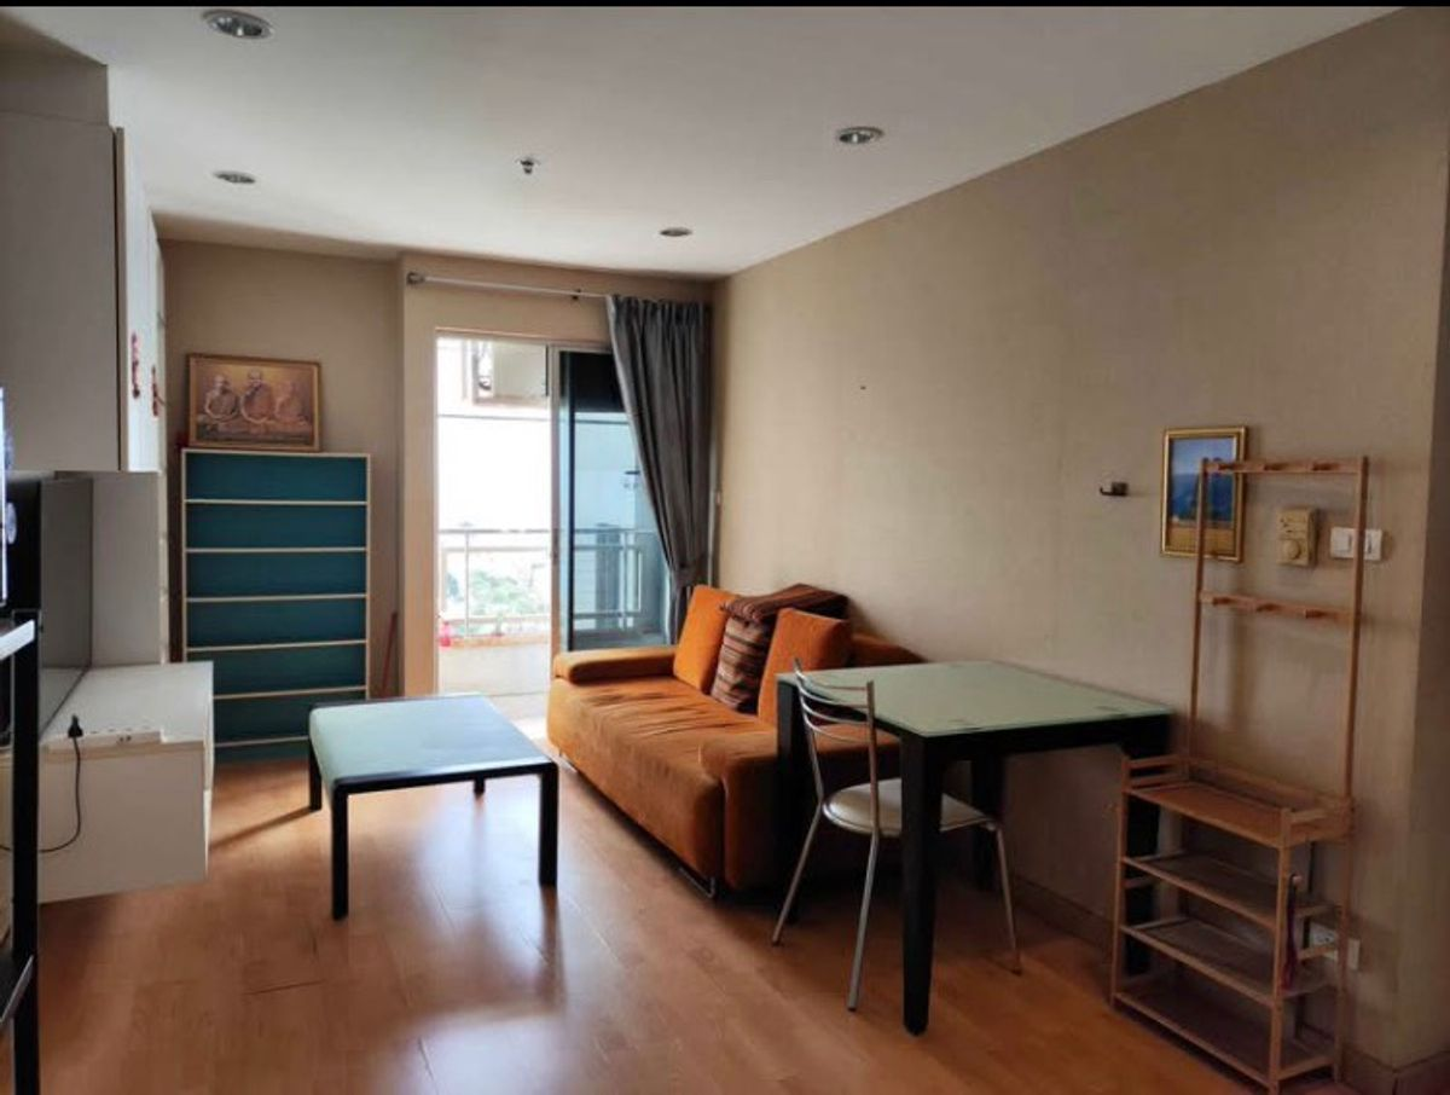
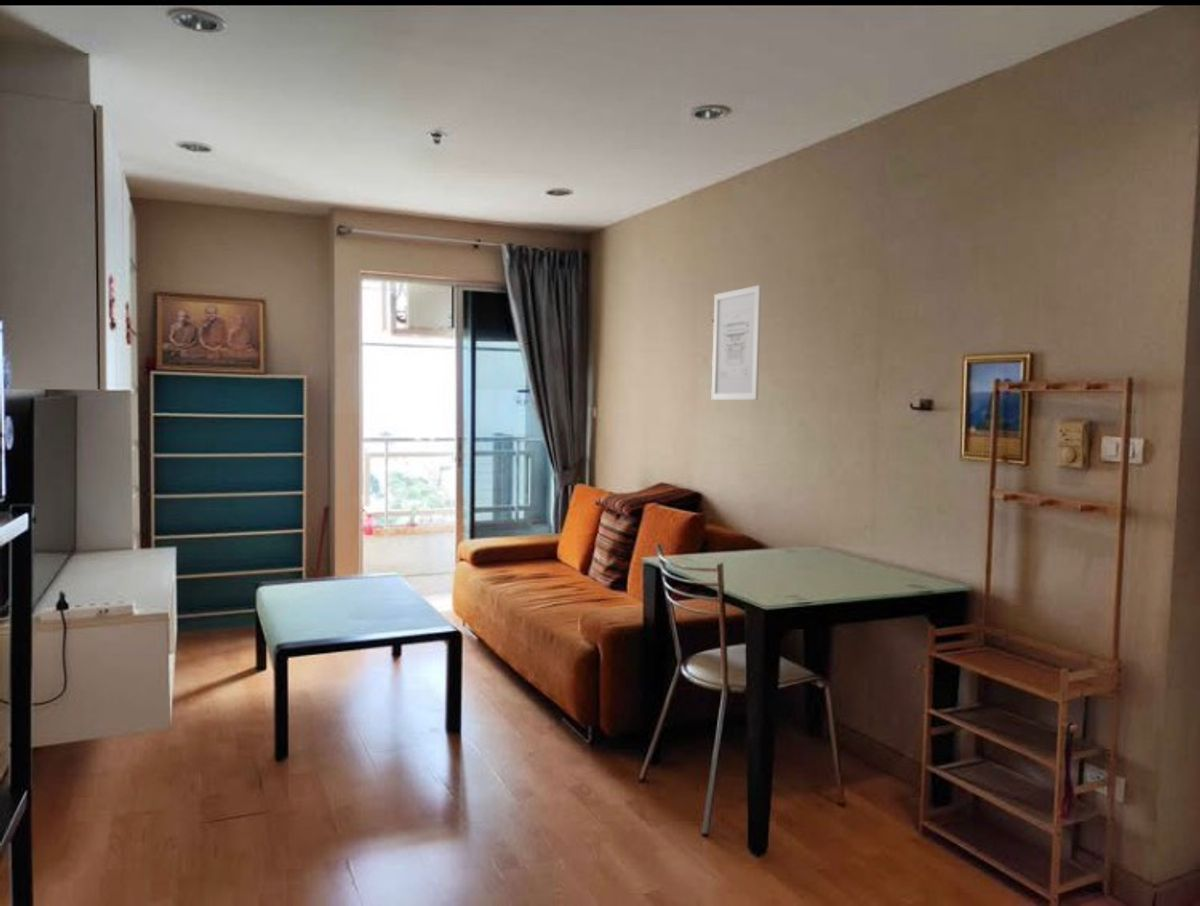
+ wall art (735, 345)
